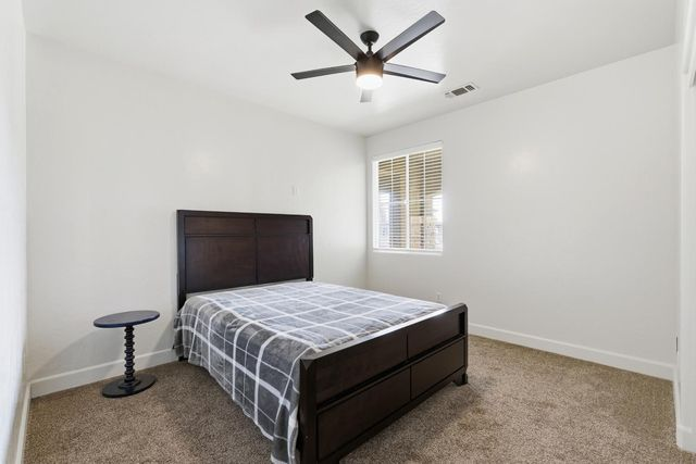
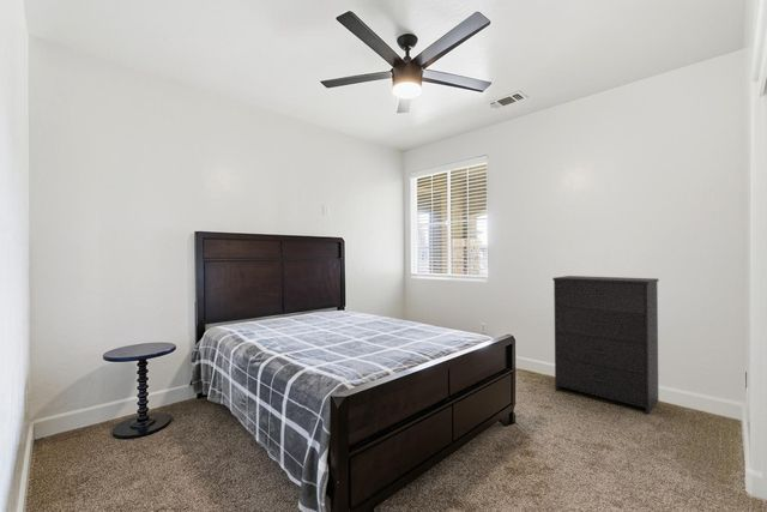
+ dresser (603, 337)
